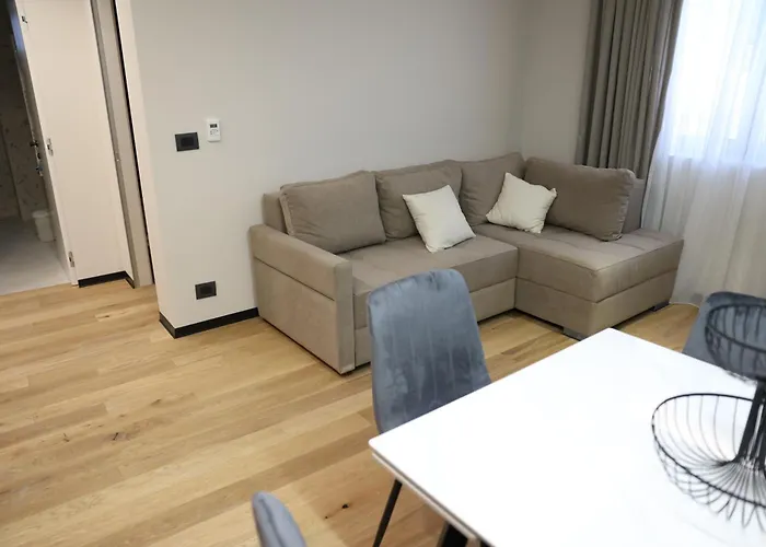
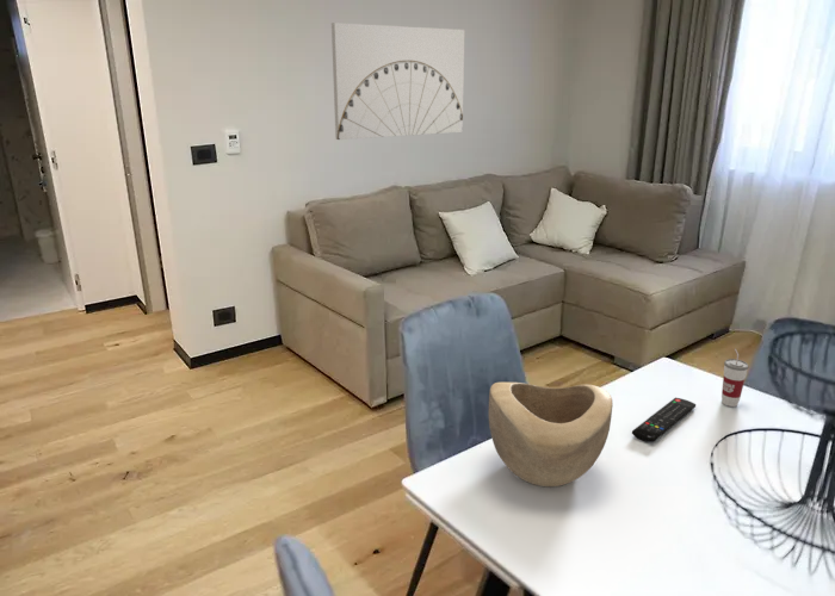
+ wall art (402, 82)
+ remote control (664, 418)
+ cup (734, 375)
+ decorative bowl (546, 430)
